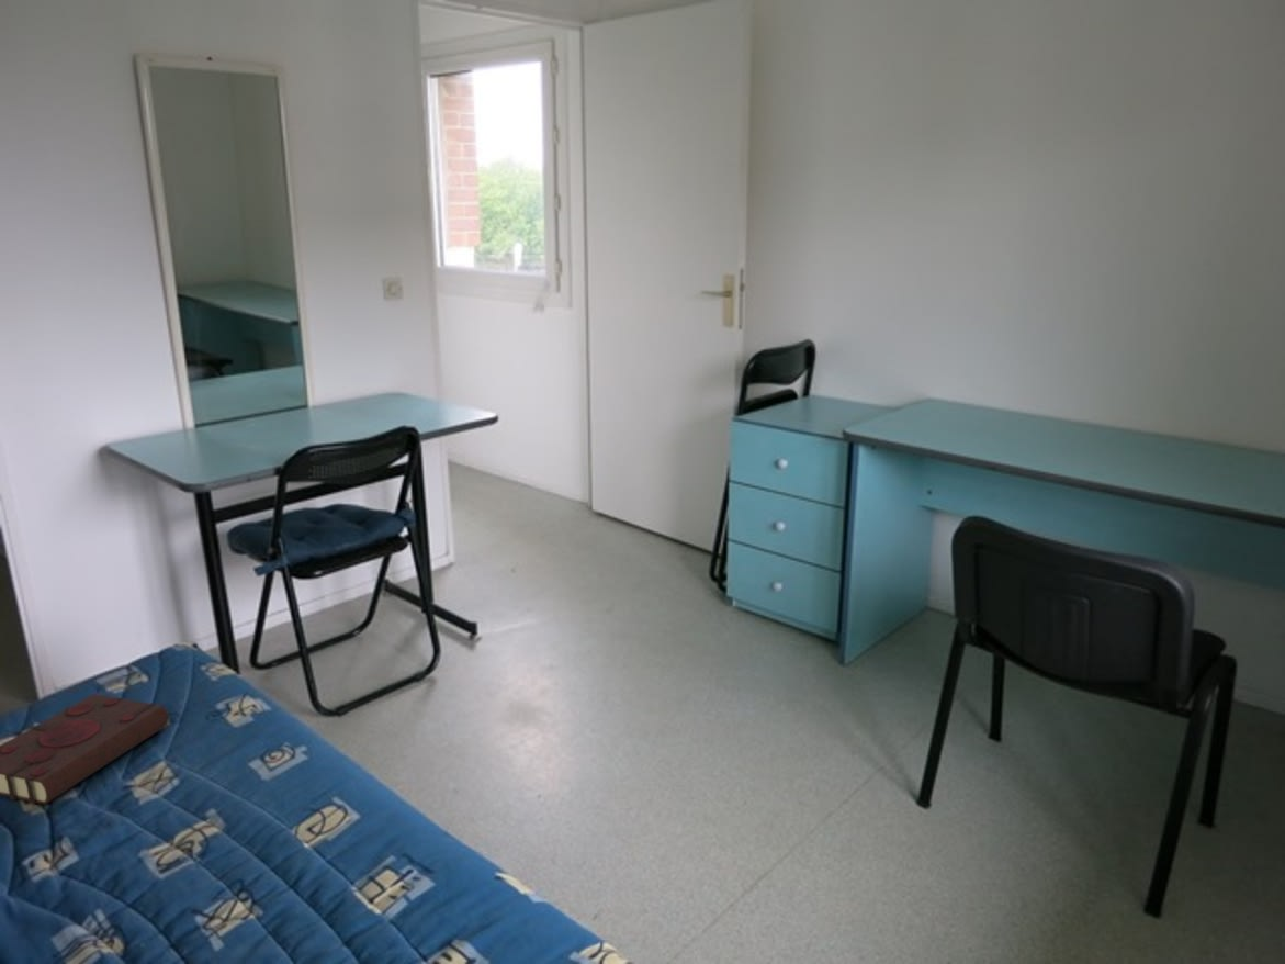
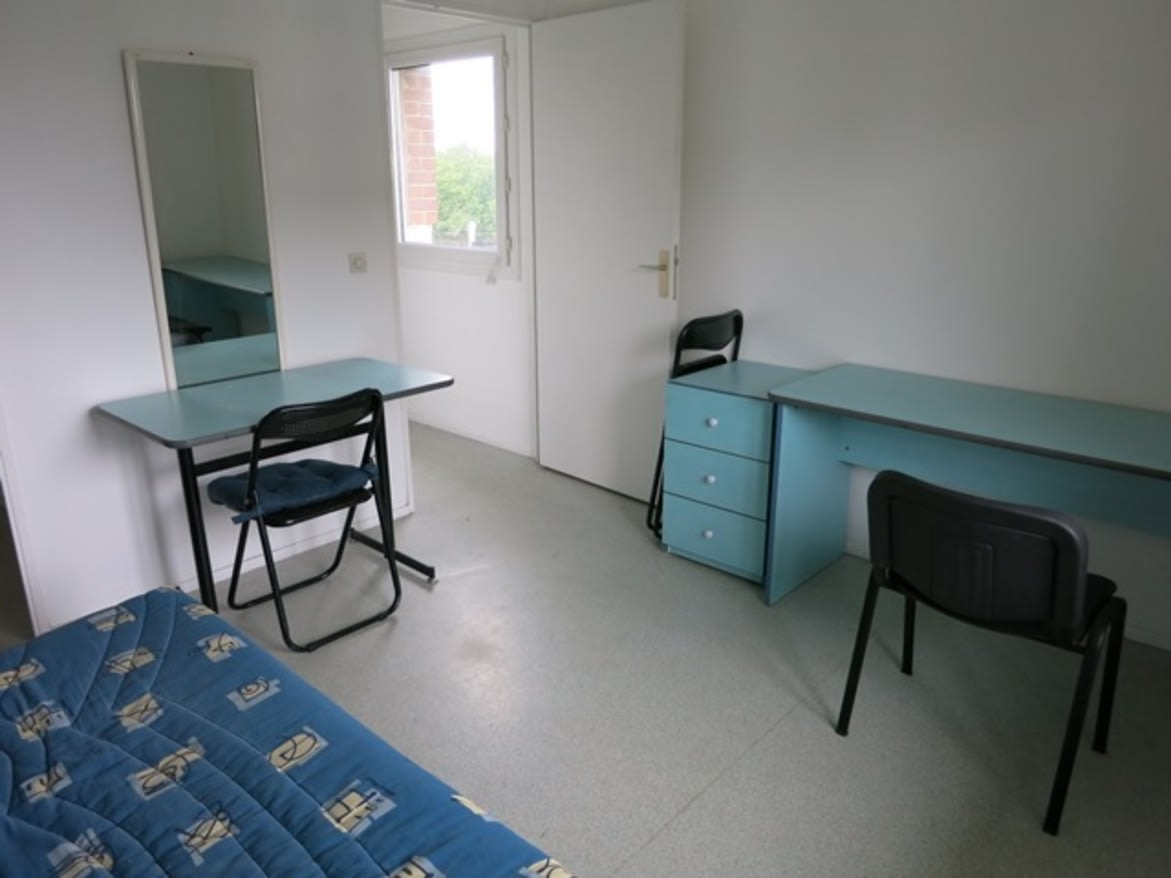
- book (84, 738)
